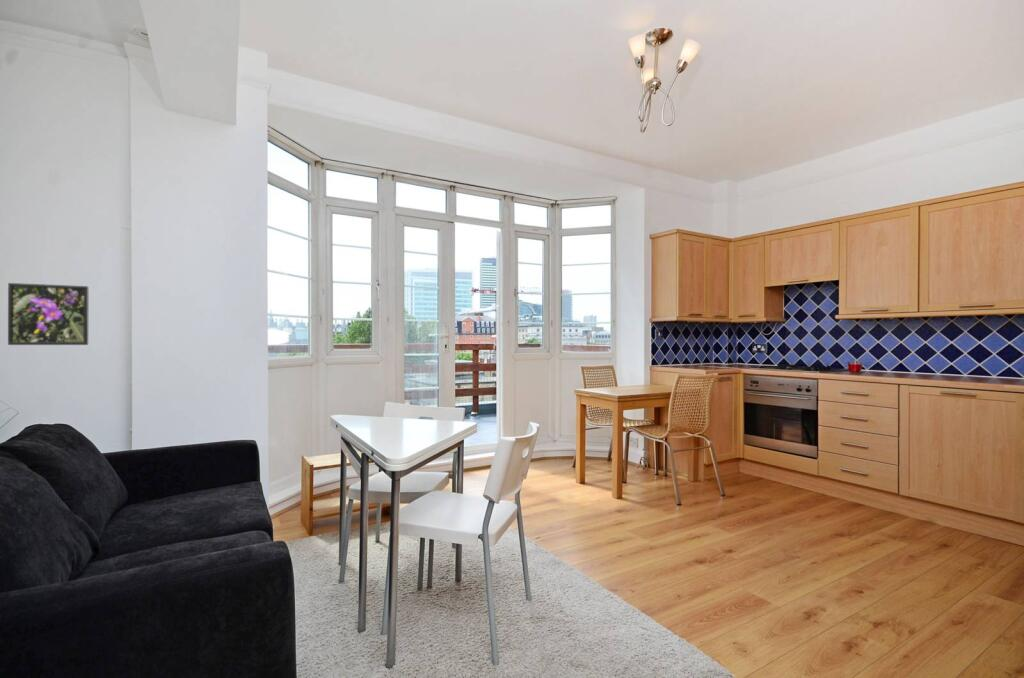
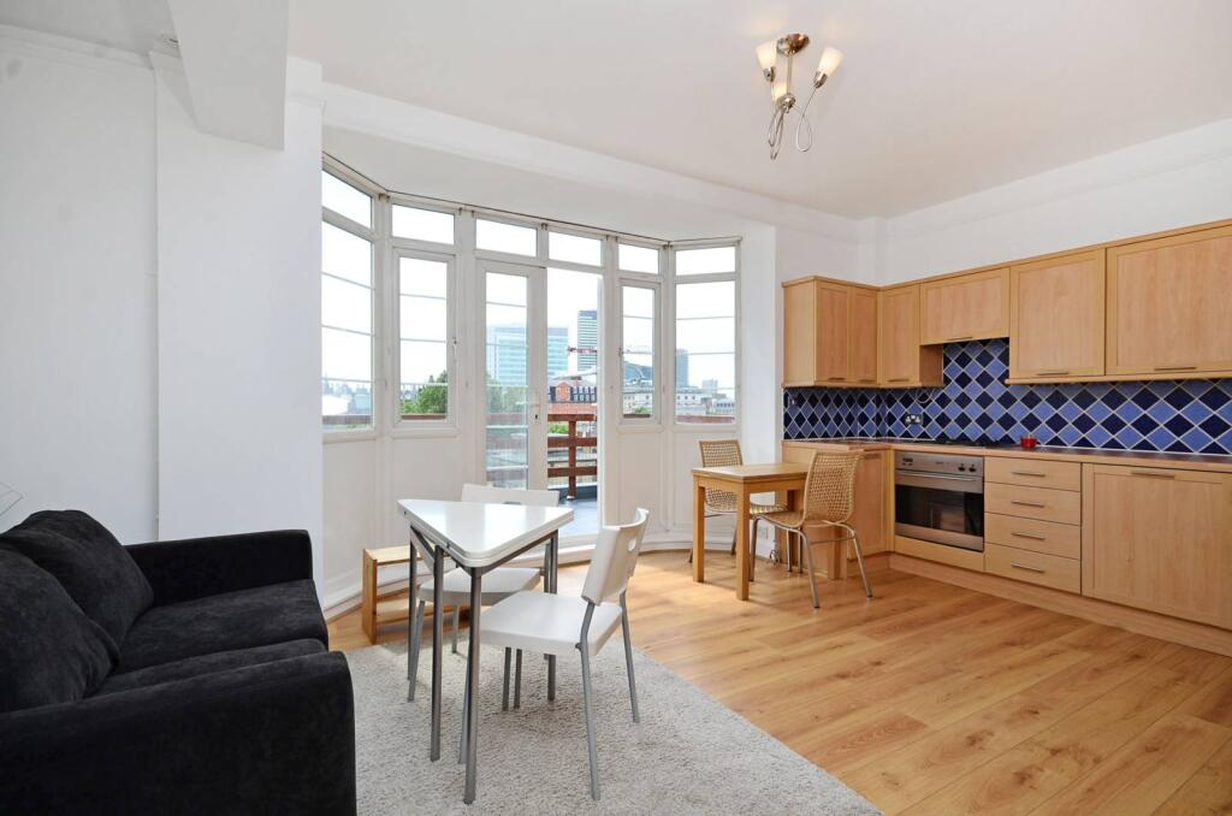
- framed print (49, 314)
